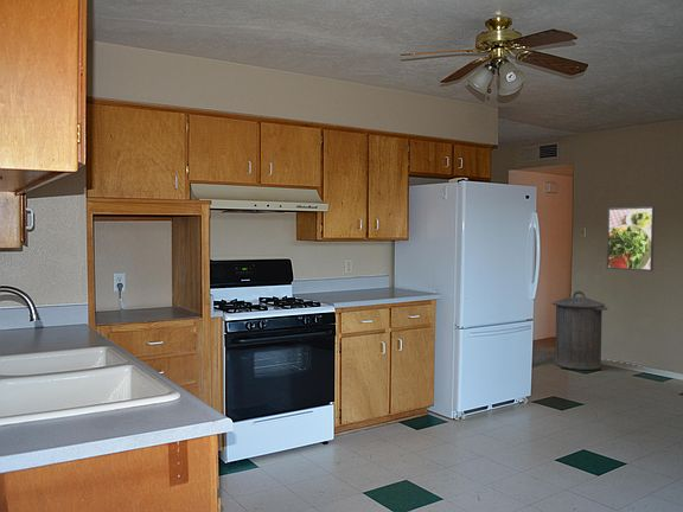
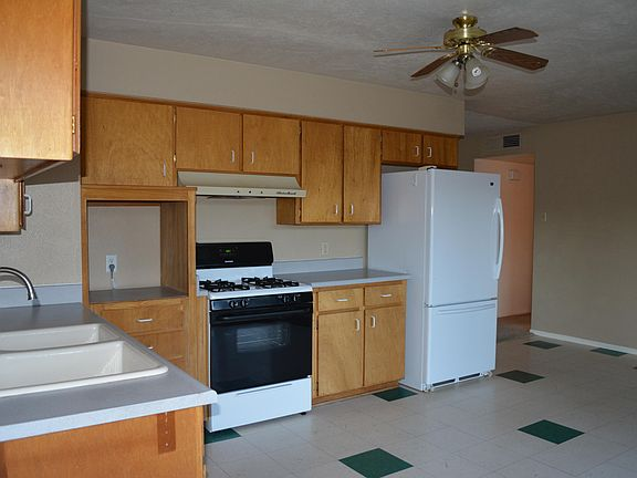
- trash can (577, 327)
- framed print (630, 238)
